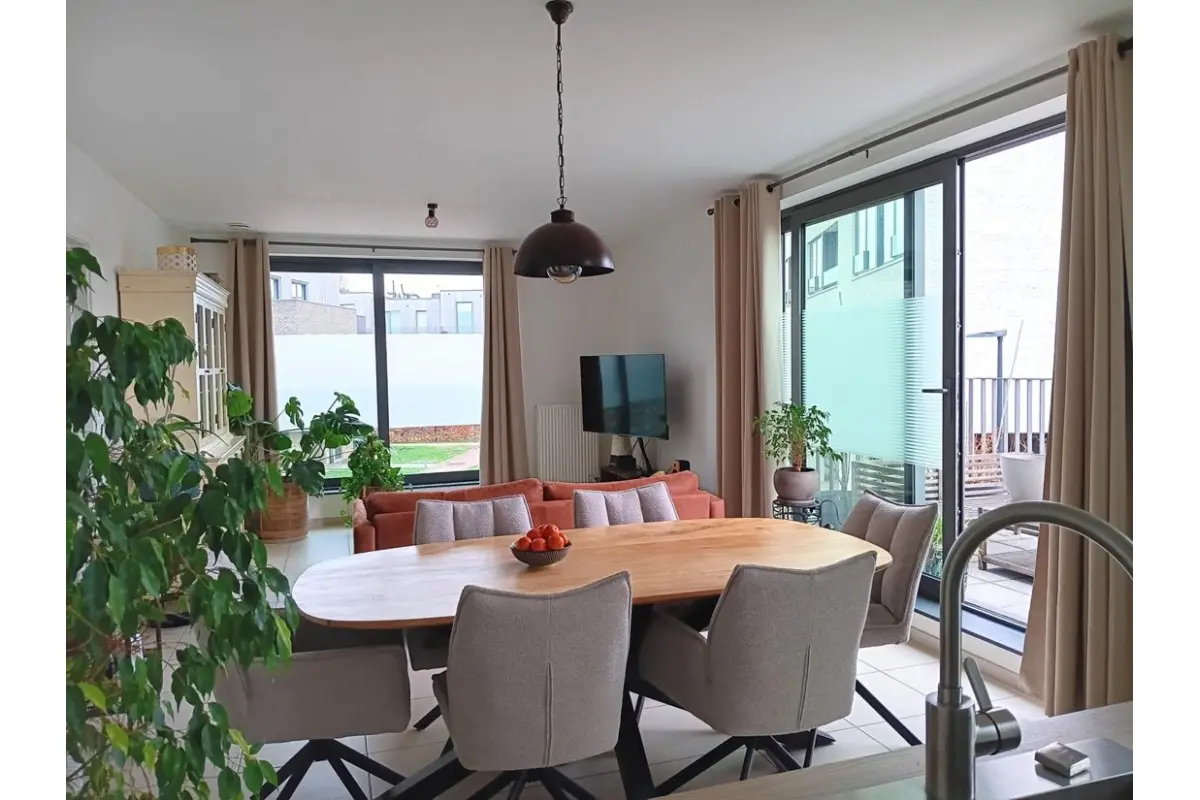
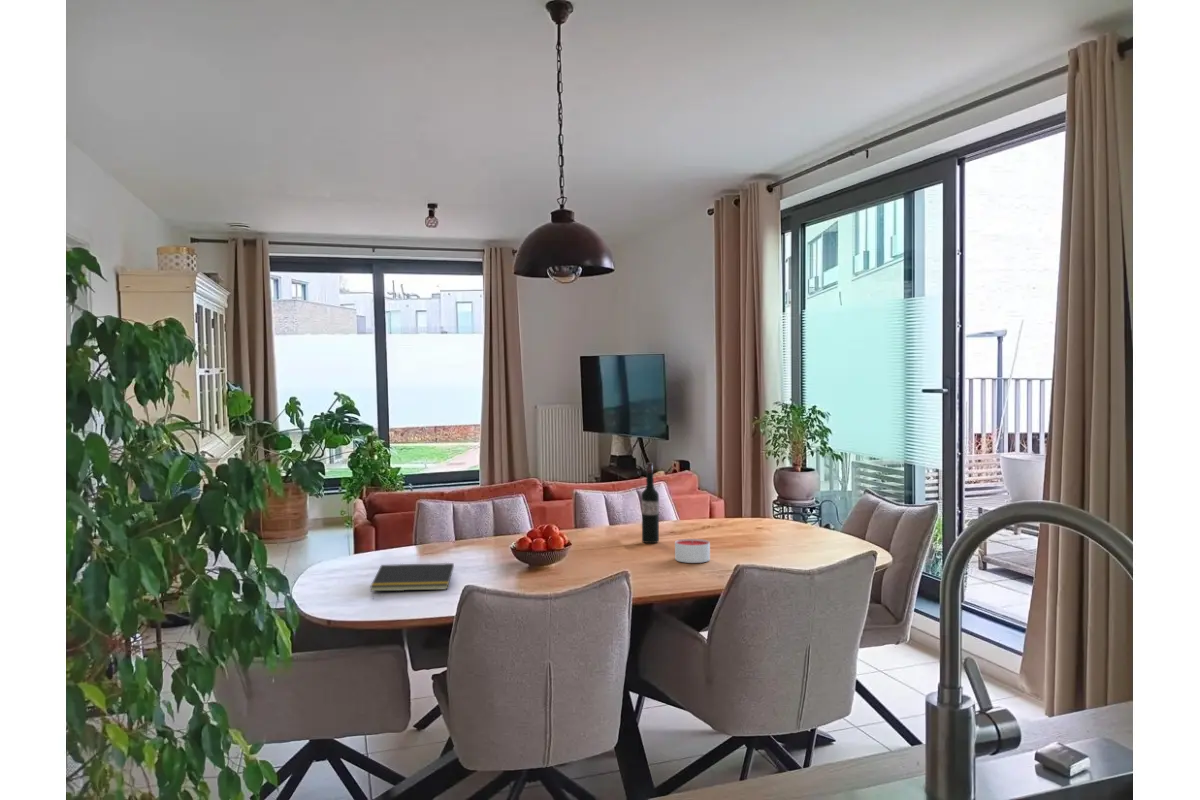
+ candle (692, 549)
+ wine bottle (650, 502)
+ notepad (413, 576)
